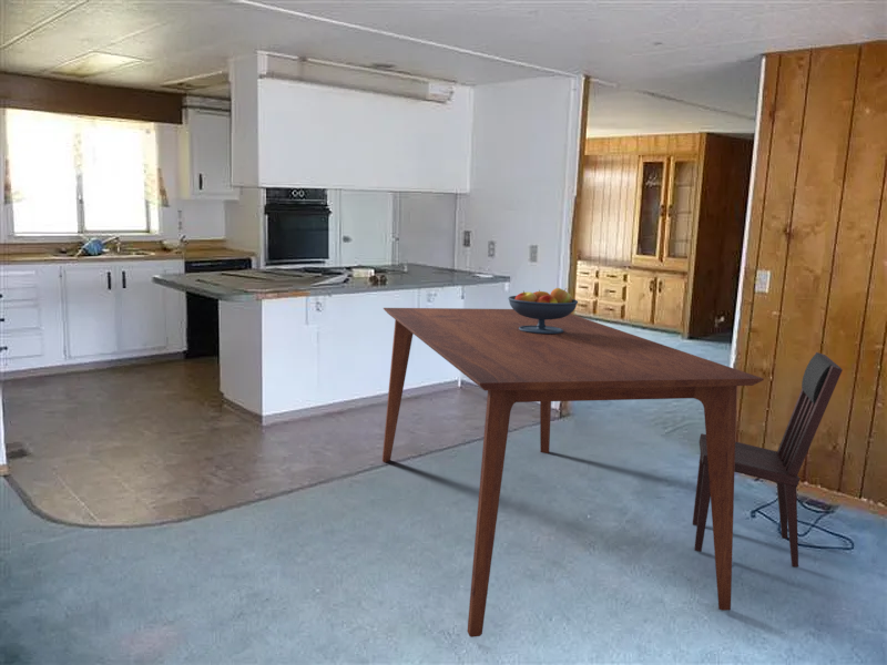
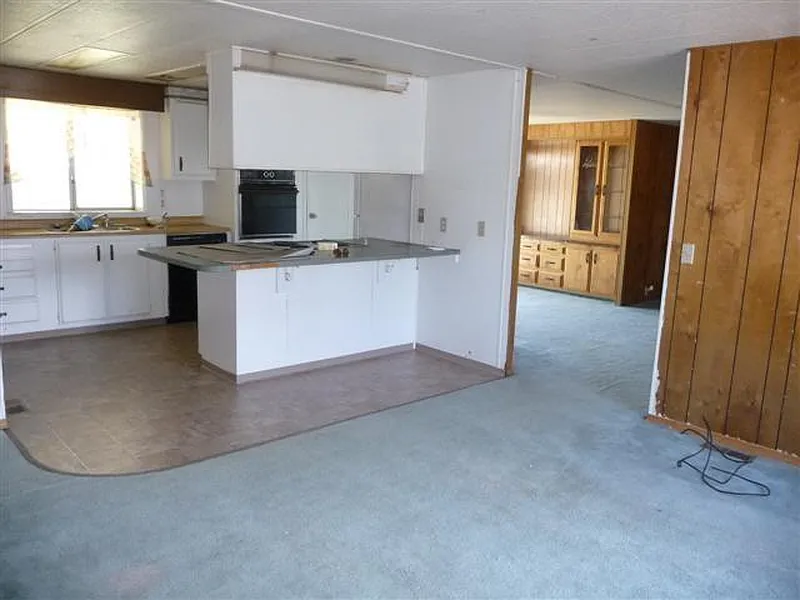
- fruit bowl (542, 308)
- dining chair (759, 451)
- dining table (540, 429)
